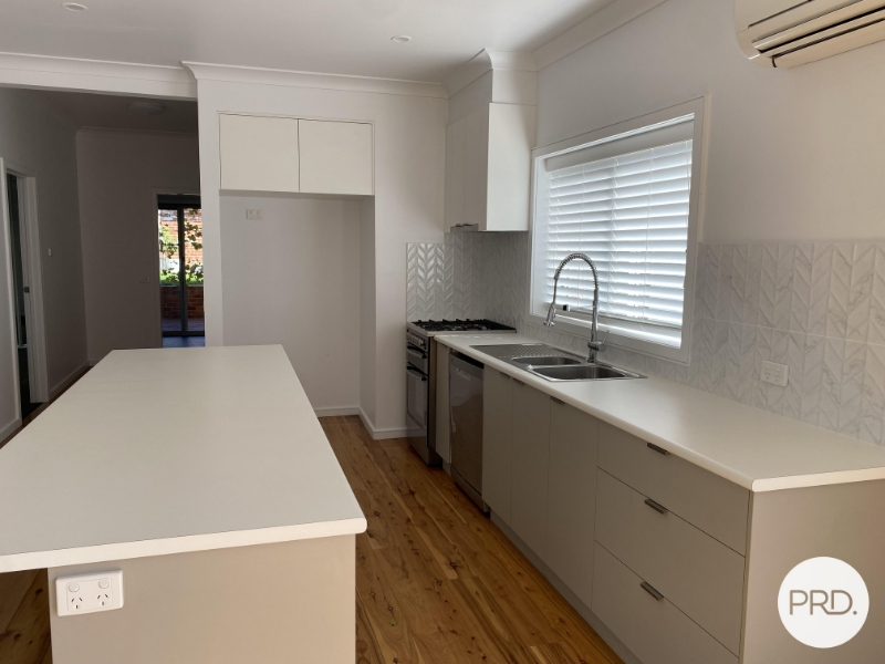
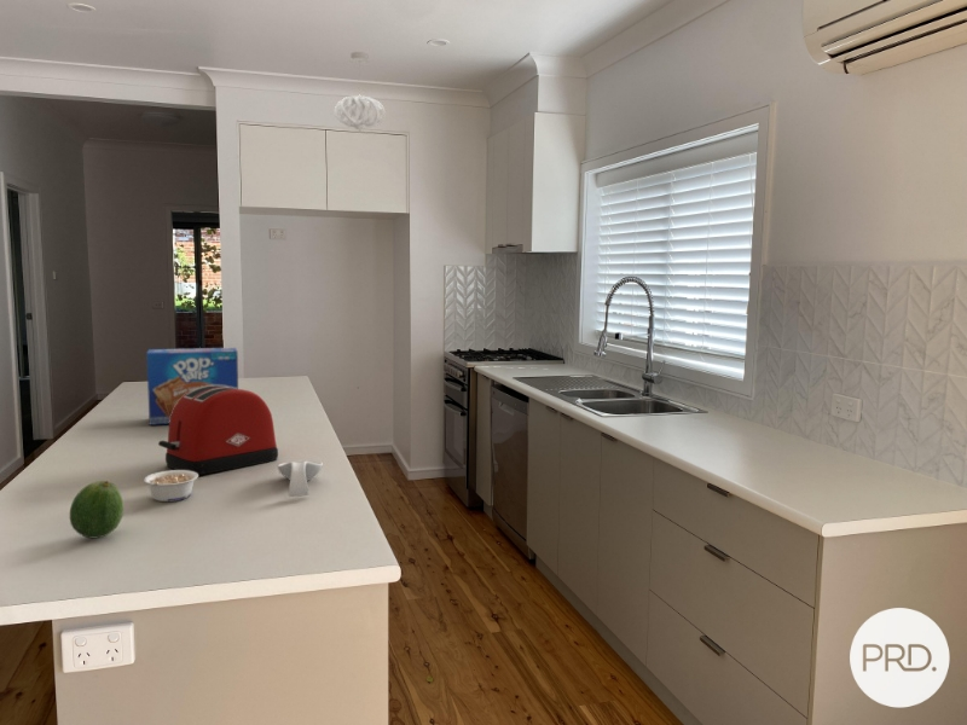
+ pendant light (359, 92)
+ toaster pastry box (193, 384)
+ legume (172, 485)
+ toaster (221, 424)
+ spoon rest (300, 470)
+ fruit (97, 507)
